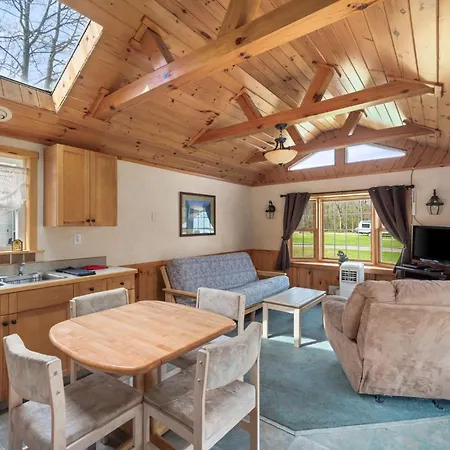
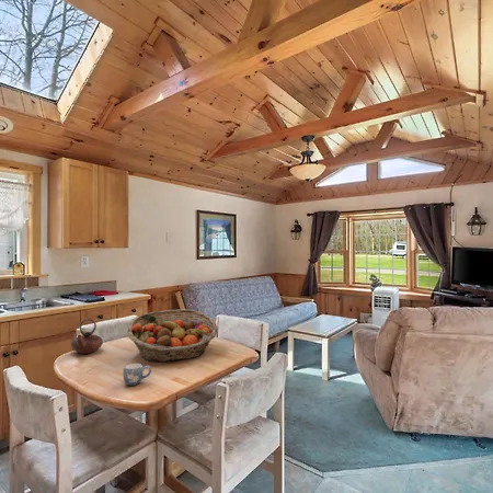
+ fruit basket (173, 333)
+ teapot (85, 335)
+ mug (137, 374)
